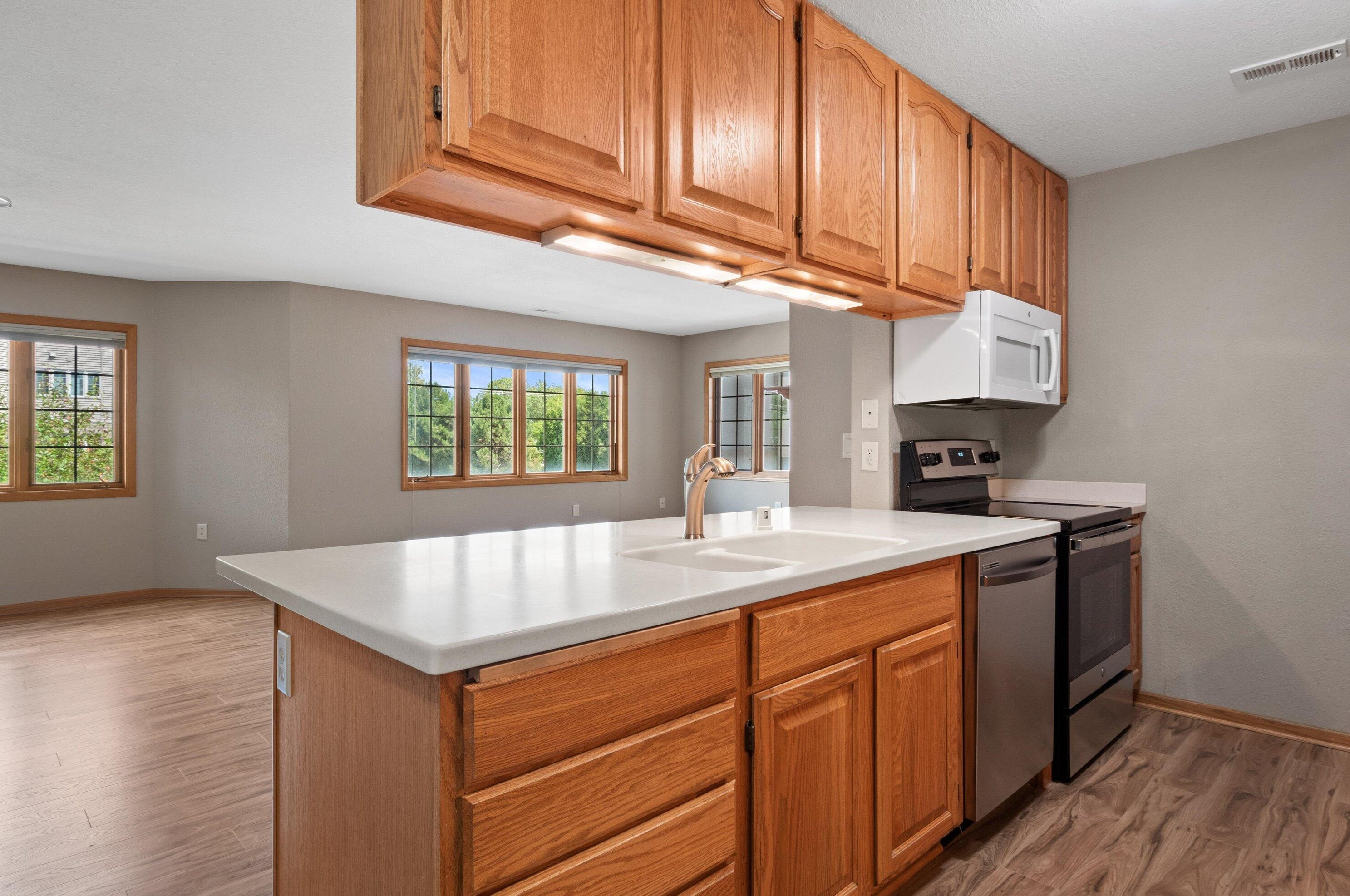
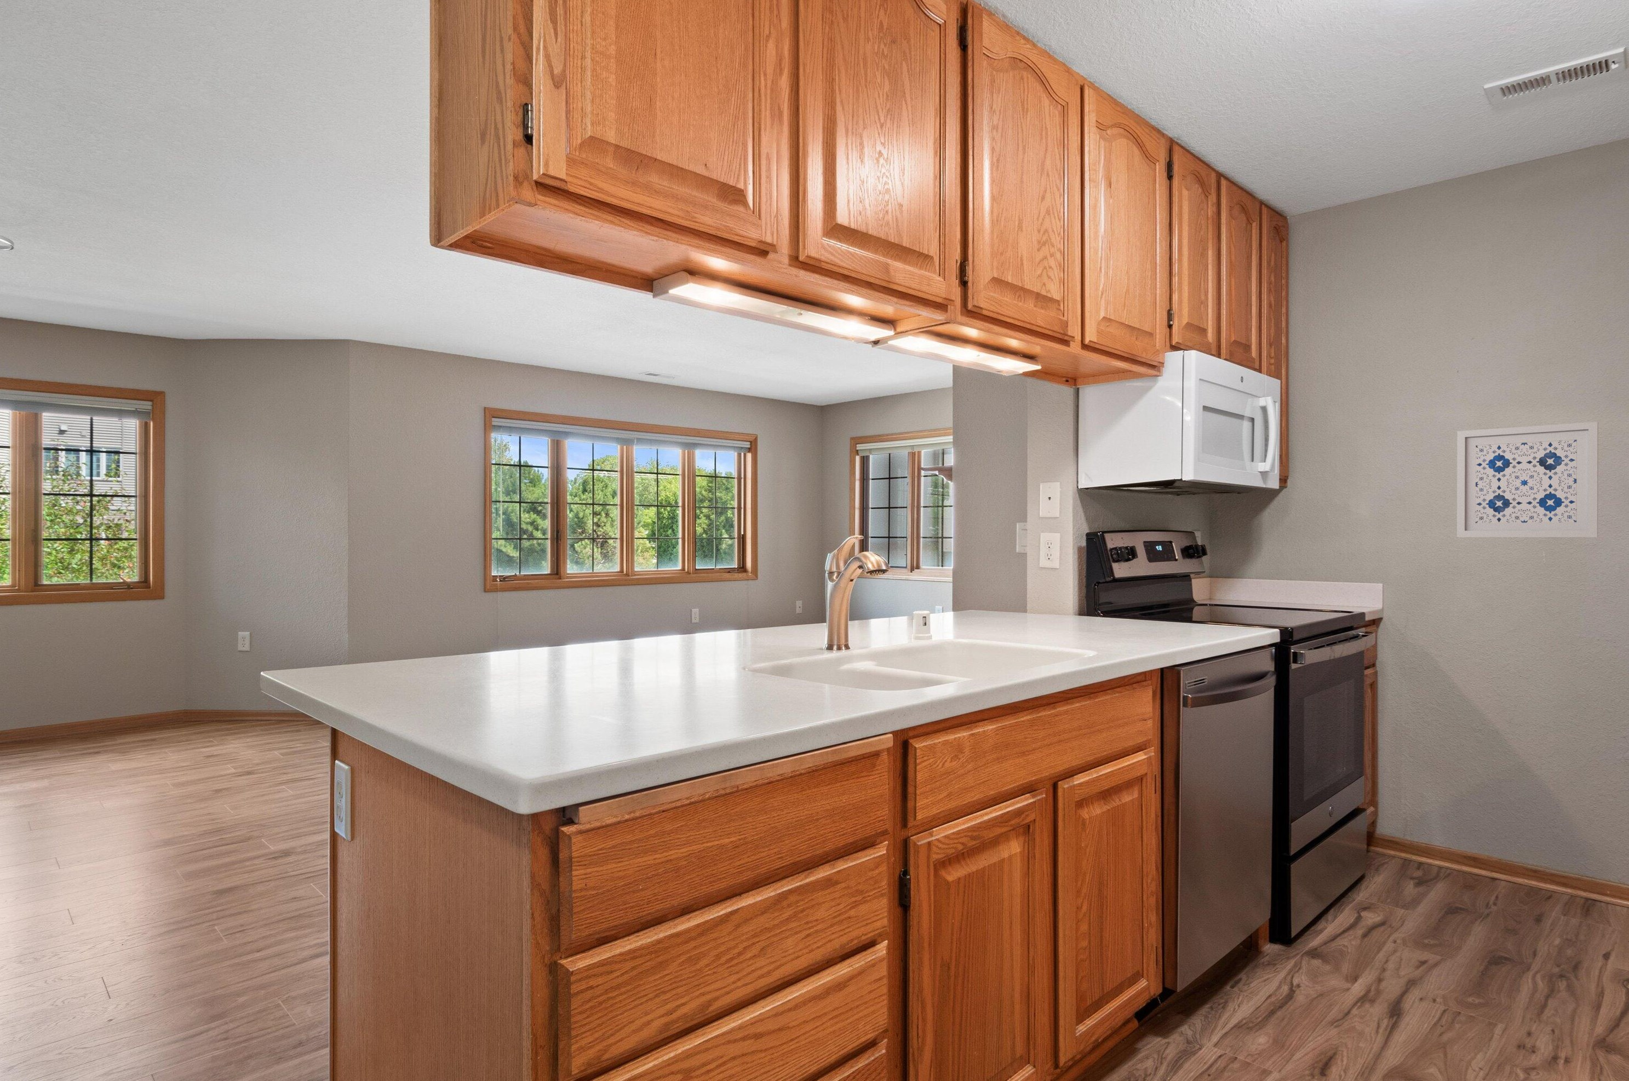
+ wall art (1524, 481)
